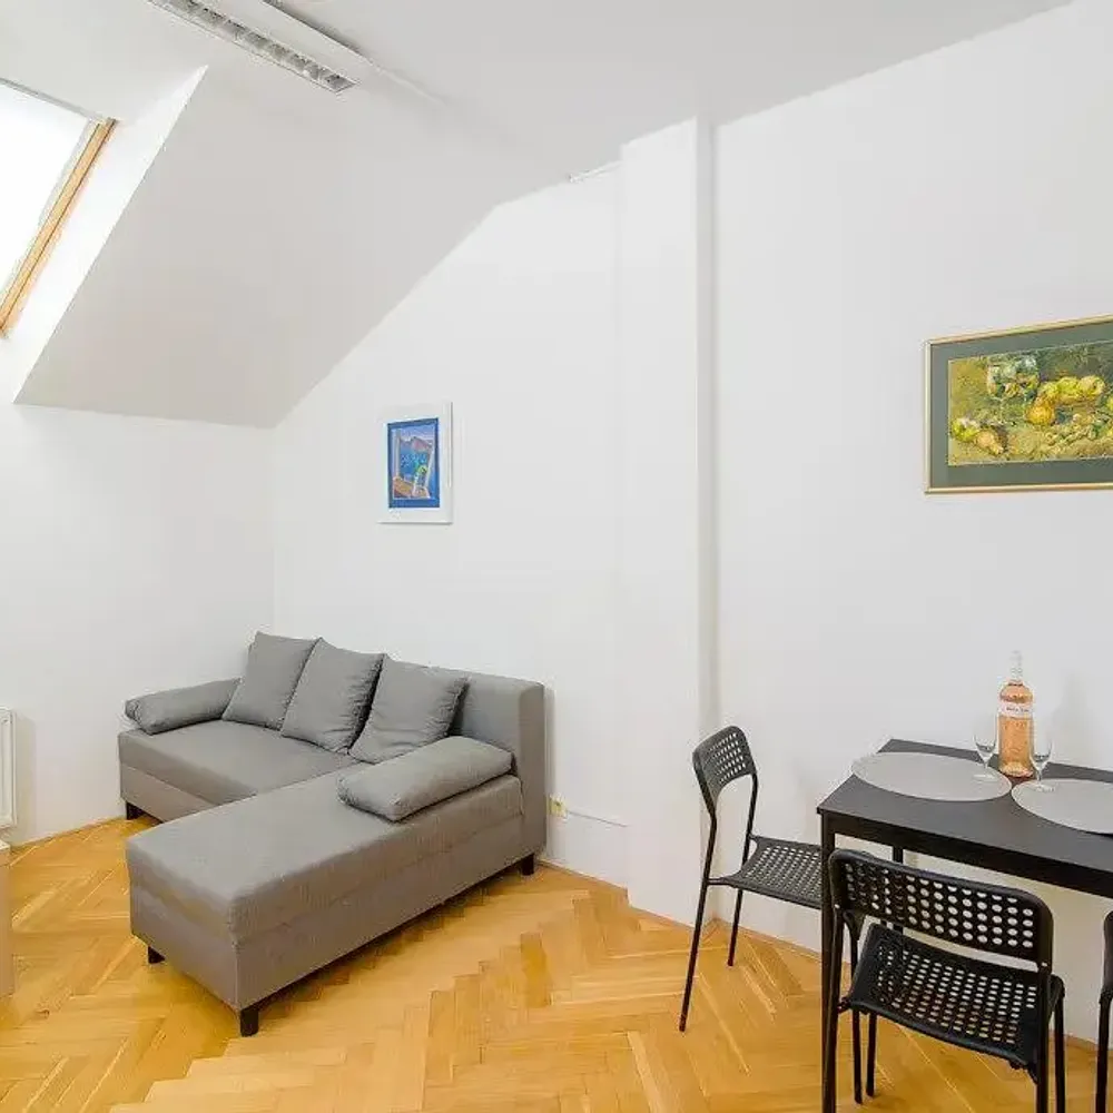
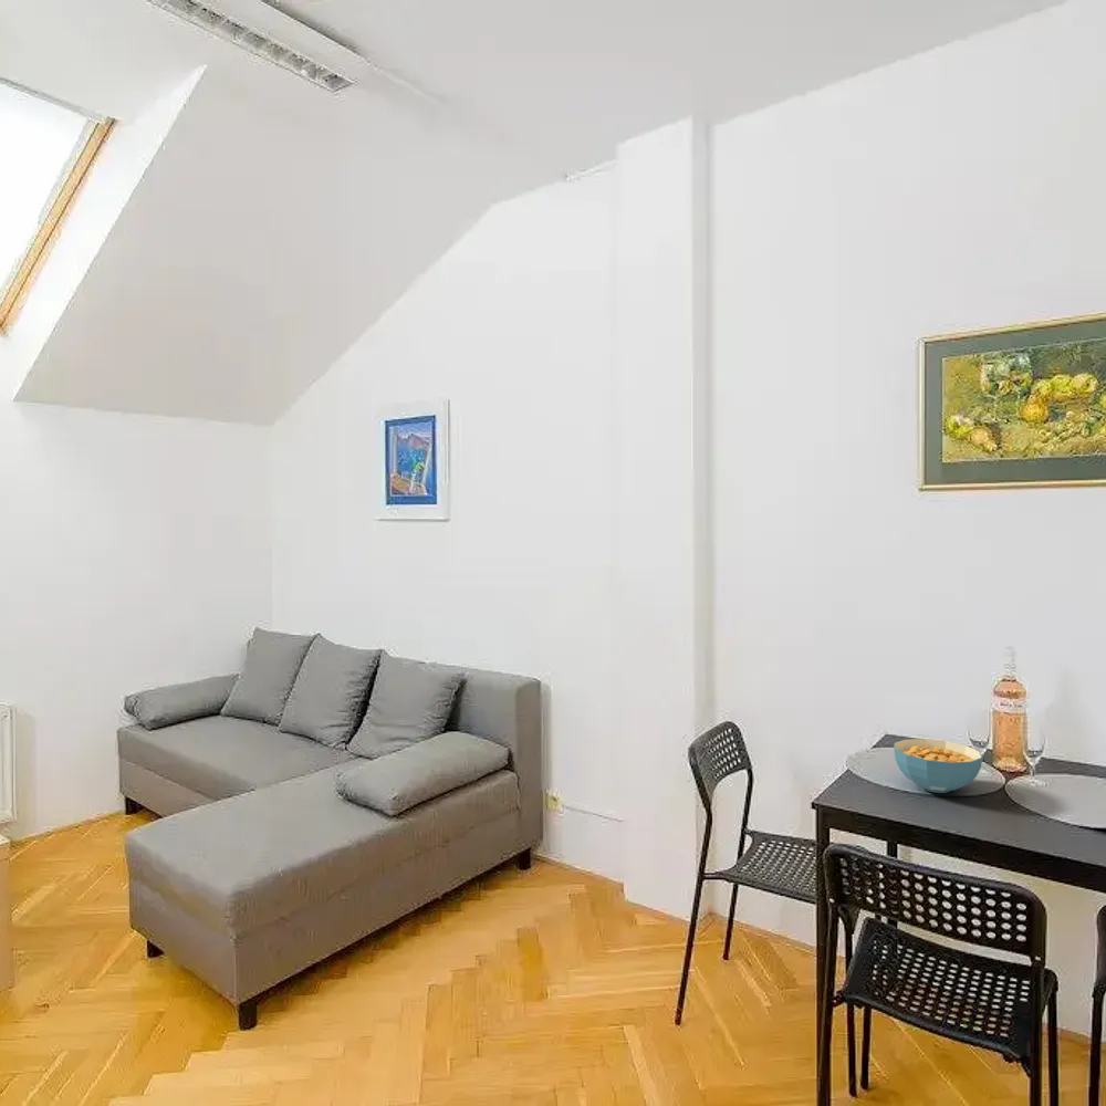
+ cereal bowl (936, 769)
